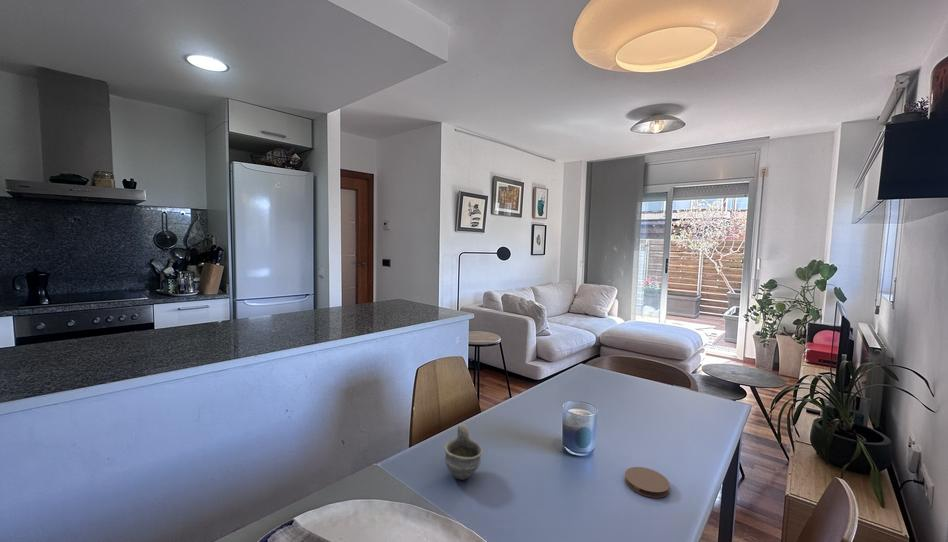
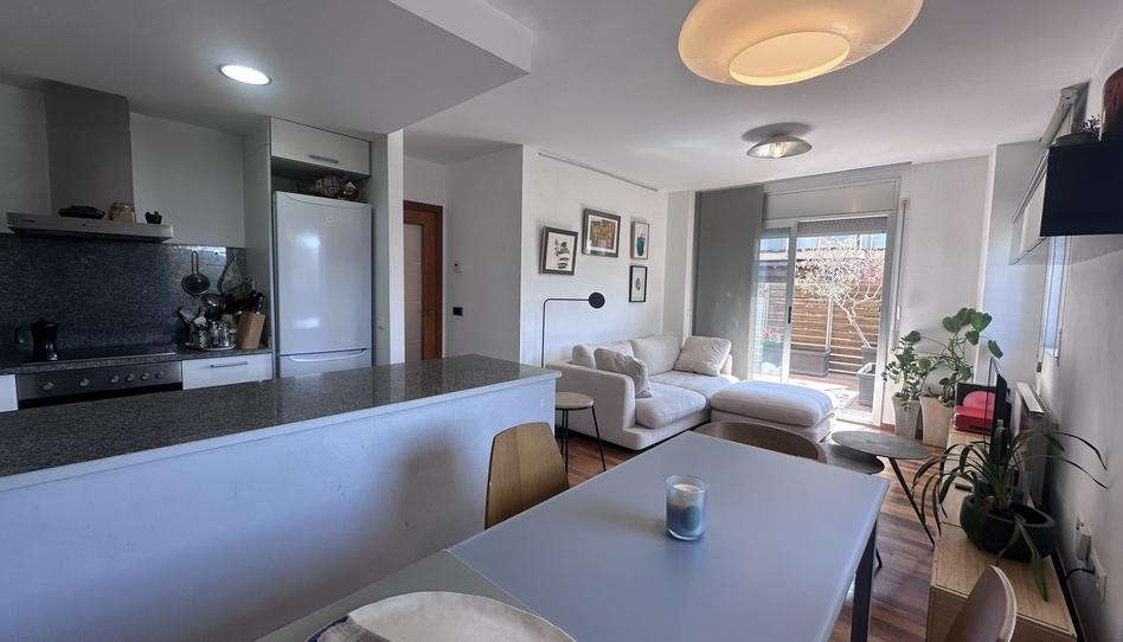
- cup (464, 453)
- coaster (646, 481)
